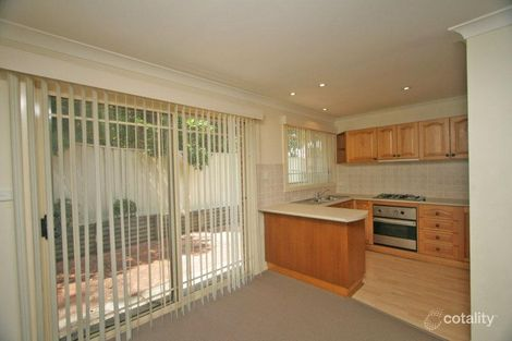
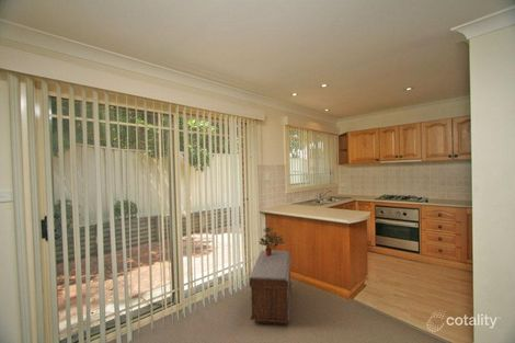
+ bench (272, 282)
+ potted plant (272, 241)
